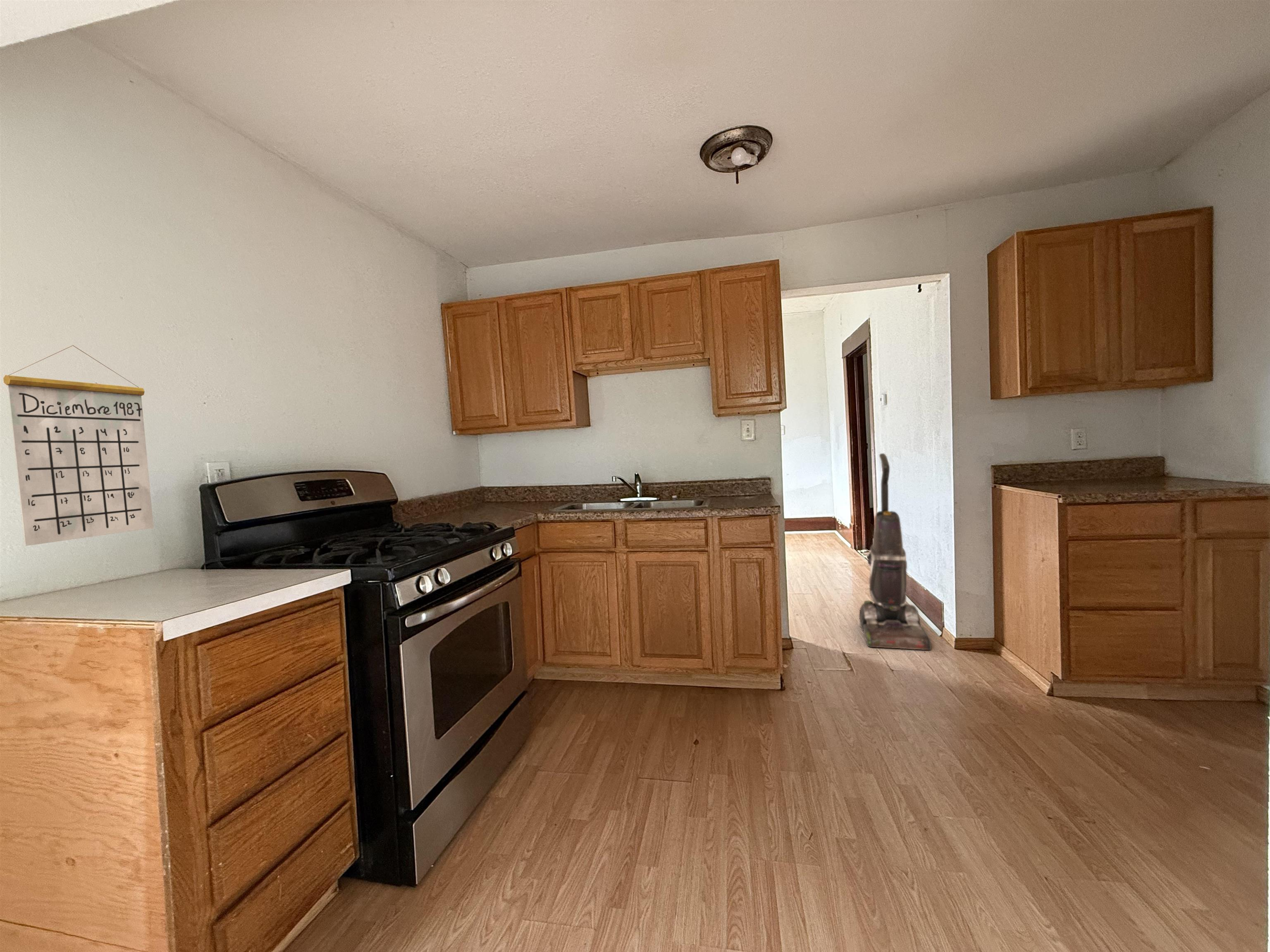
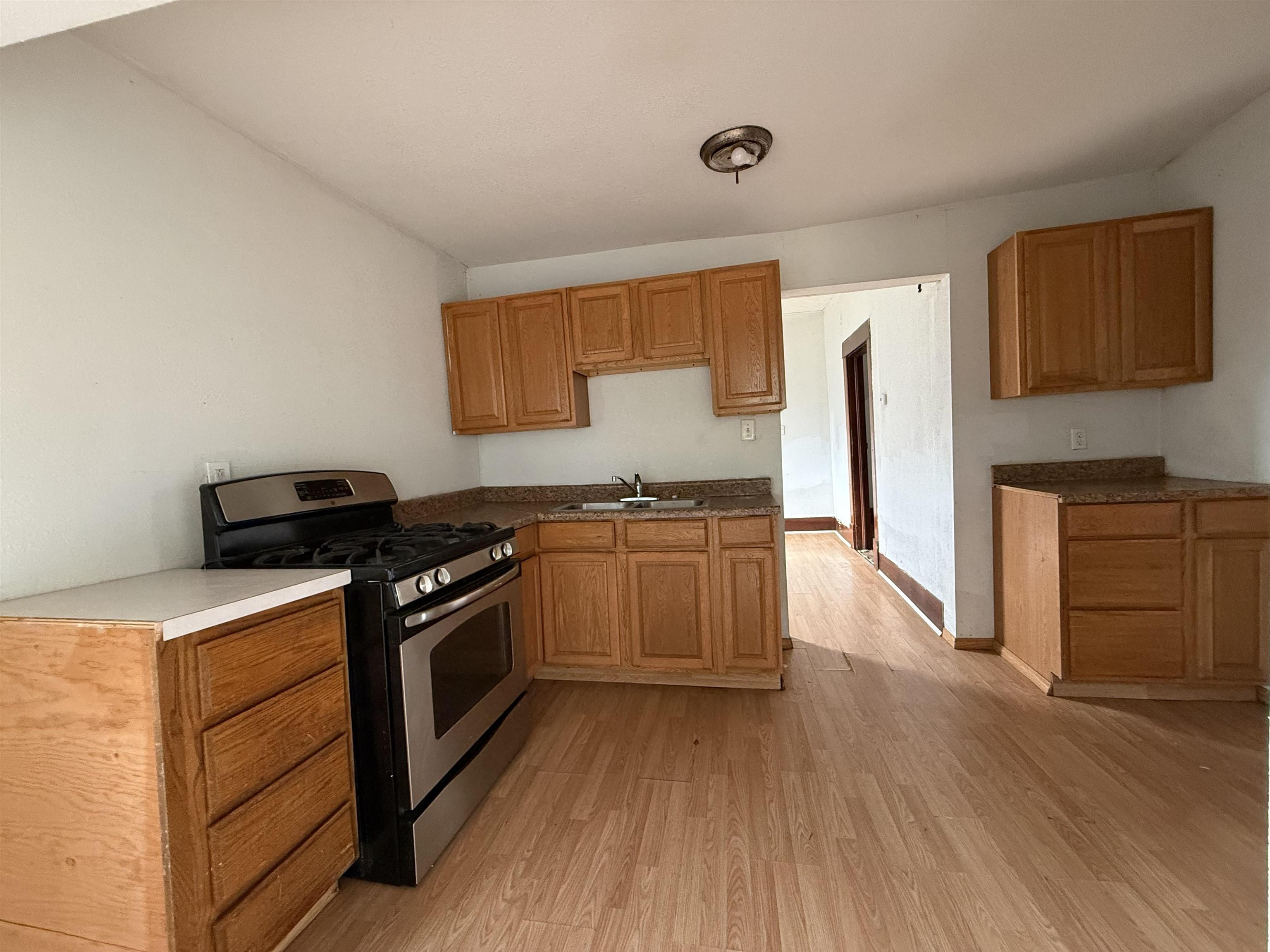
- calendar (86, 441)
- vacuum cleaner (890, 546)
